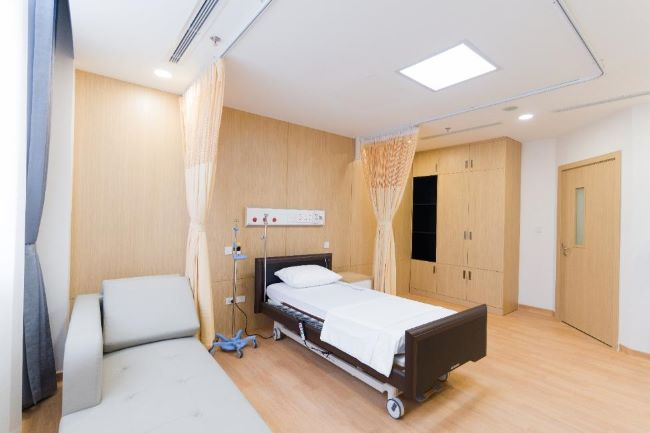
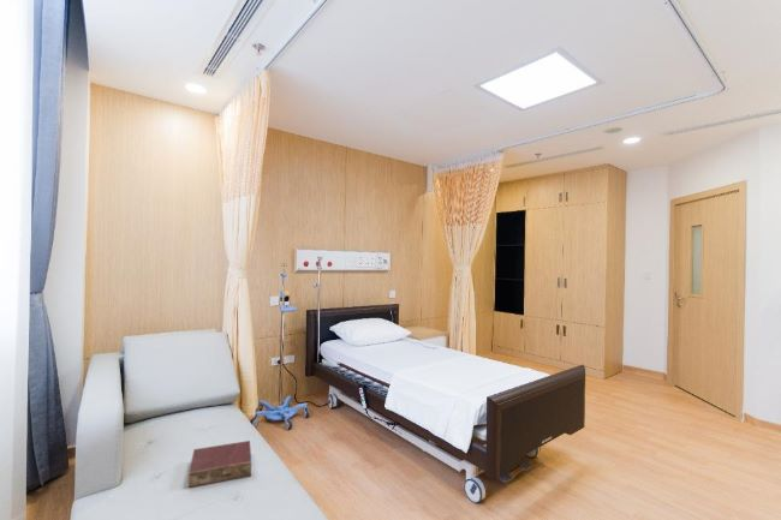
+ book (221, 461)
